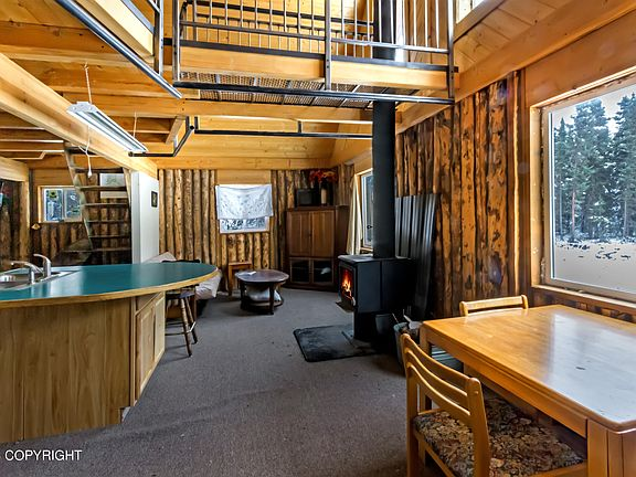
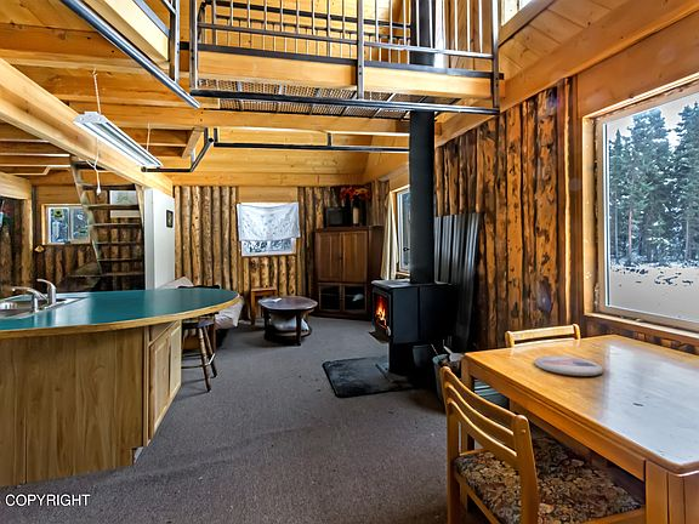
+ plate (567, 364)
